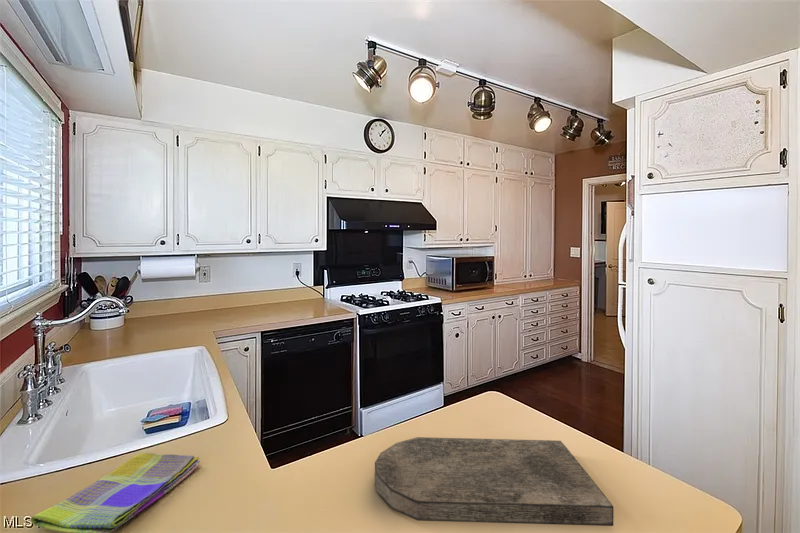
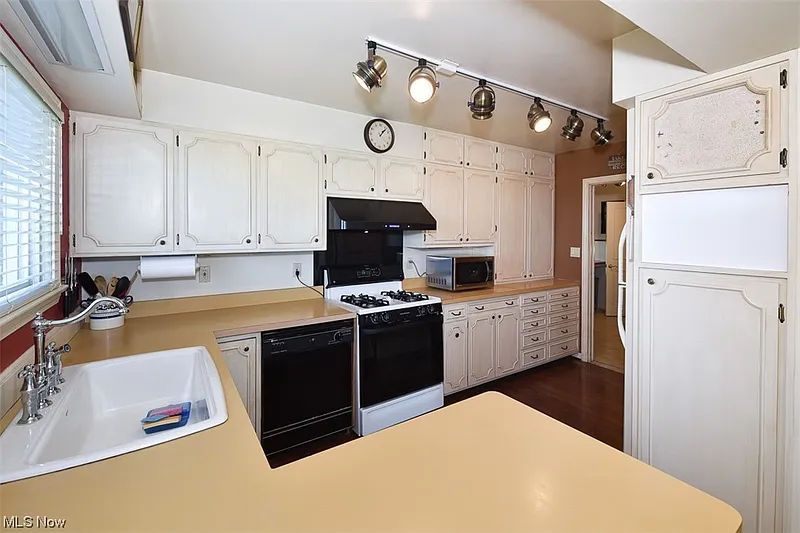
- cutting board (477, 474)
- dish towel (126, 486)
